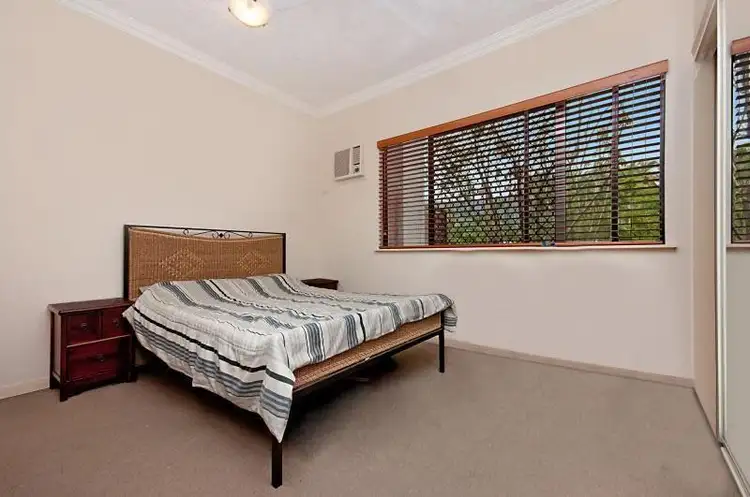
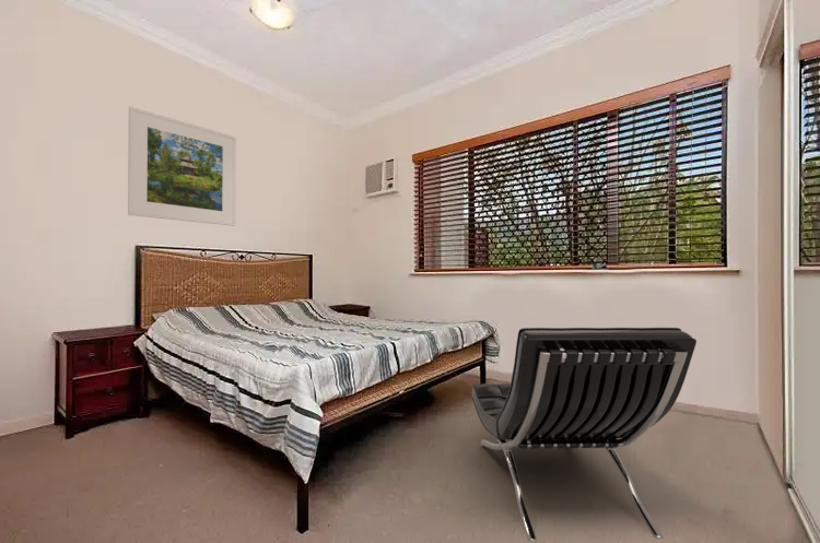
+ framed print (187, 172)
+ lounge chair (557, 402)
